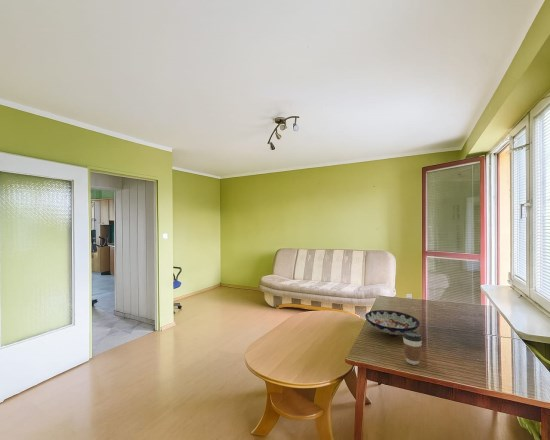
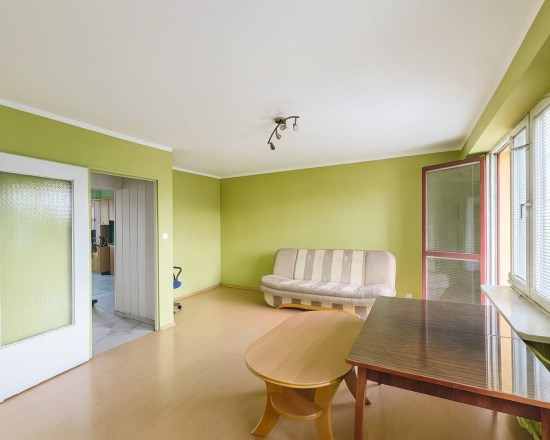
- coffee cup (412, 347)
- bowl (391, 326)
